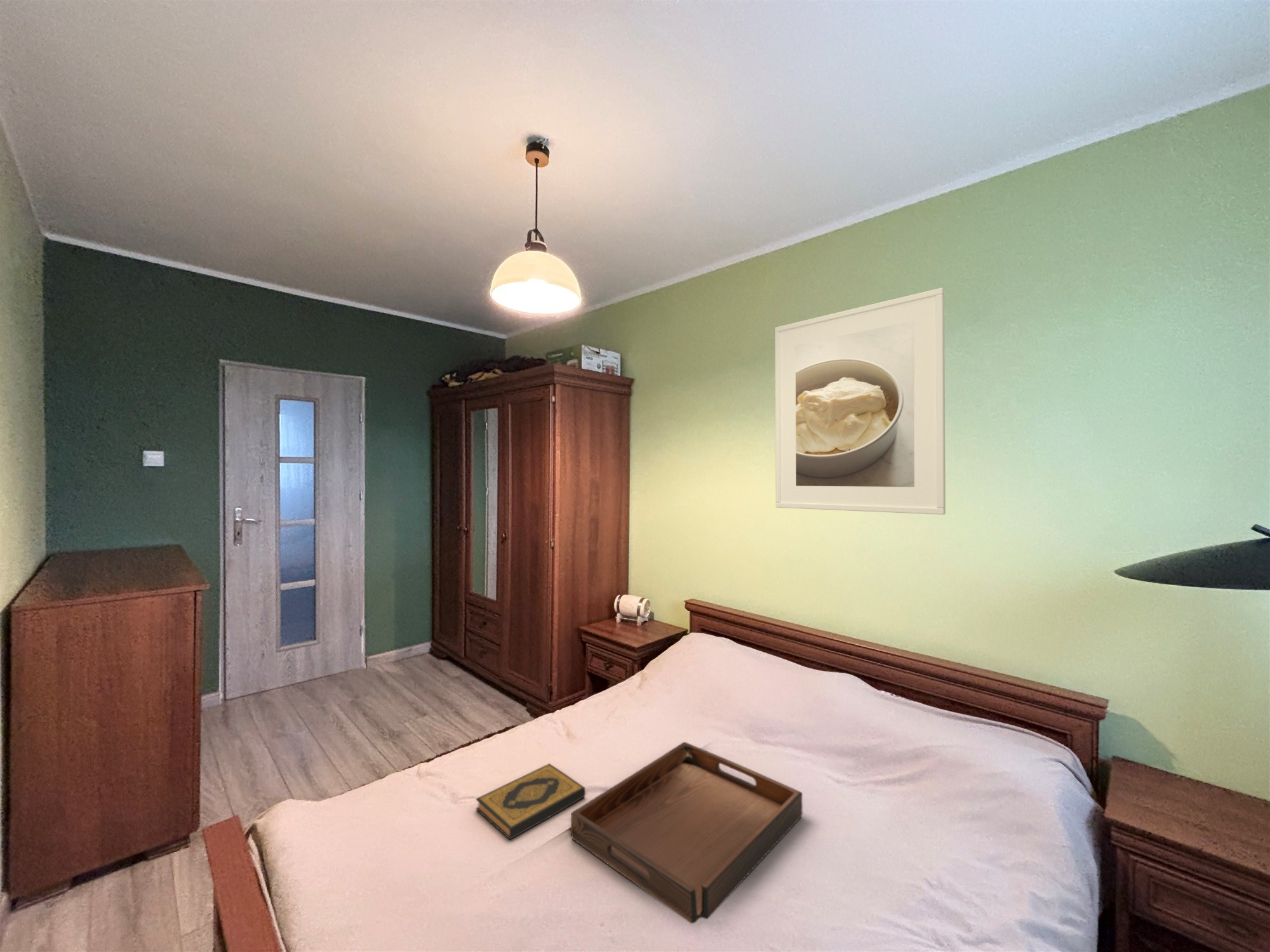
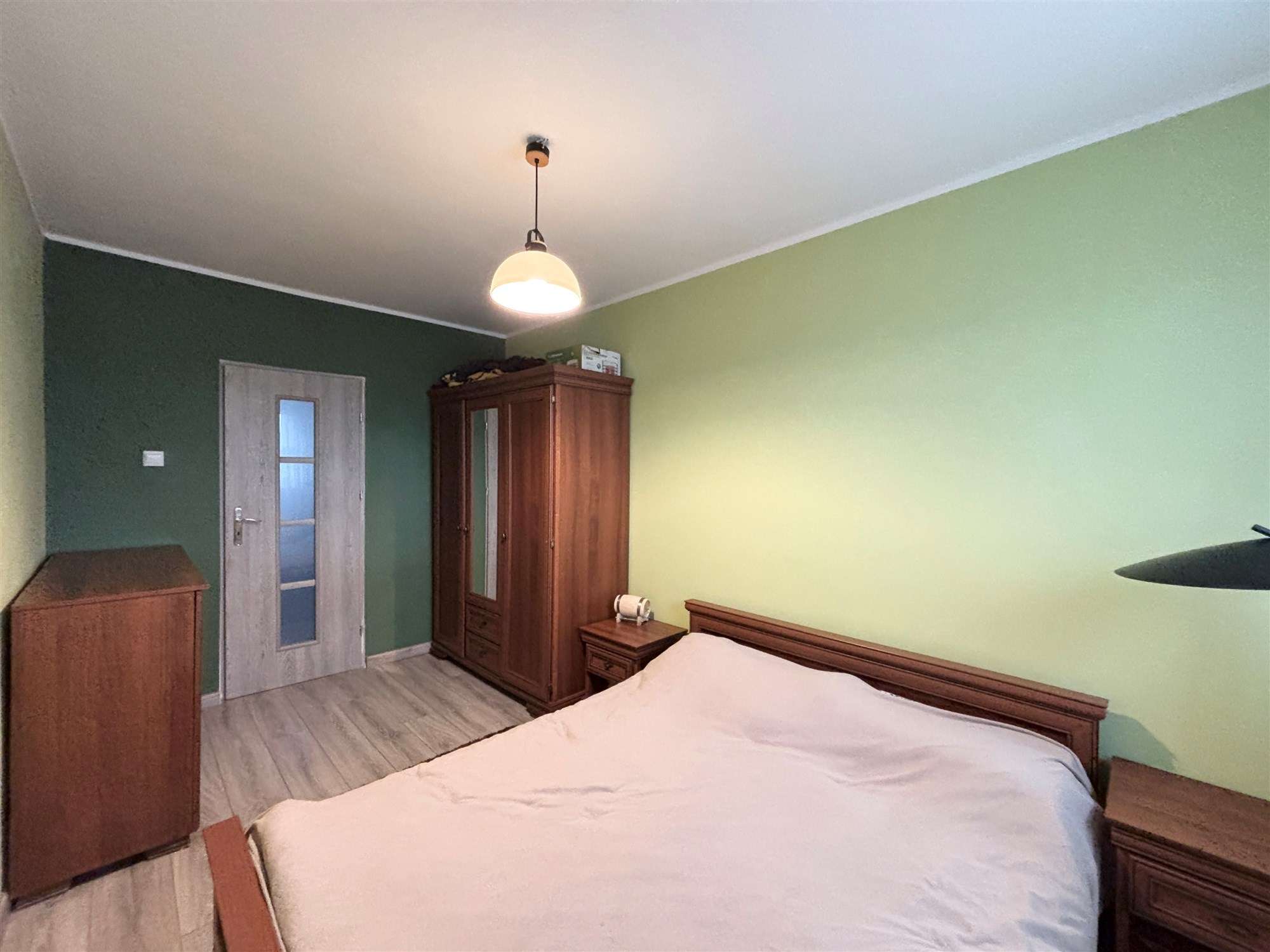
- serving tray (690, 814)
- hardback book (531, 798)
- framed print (850, 410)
